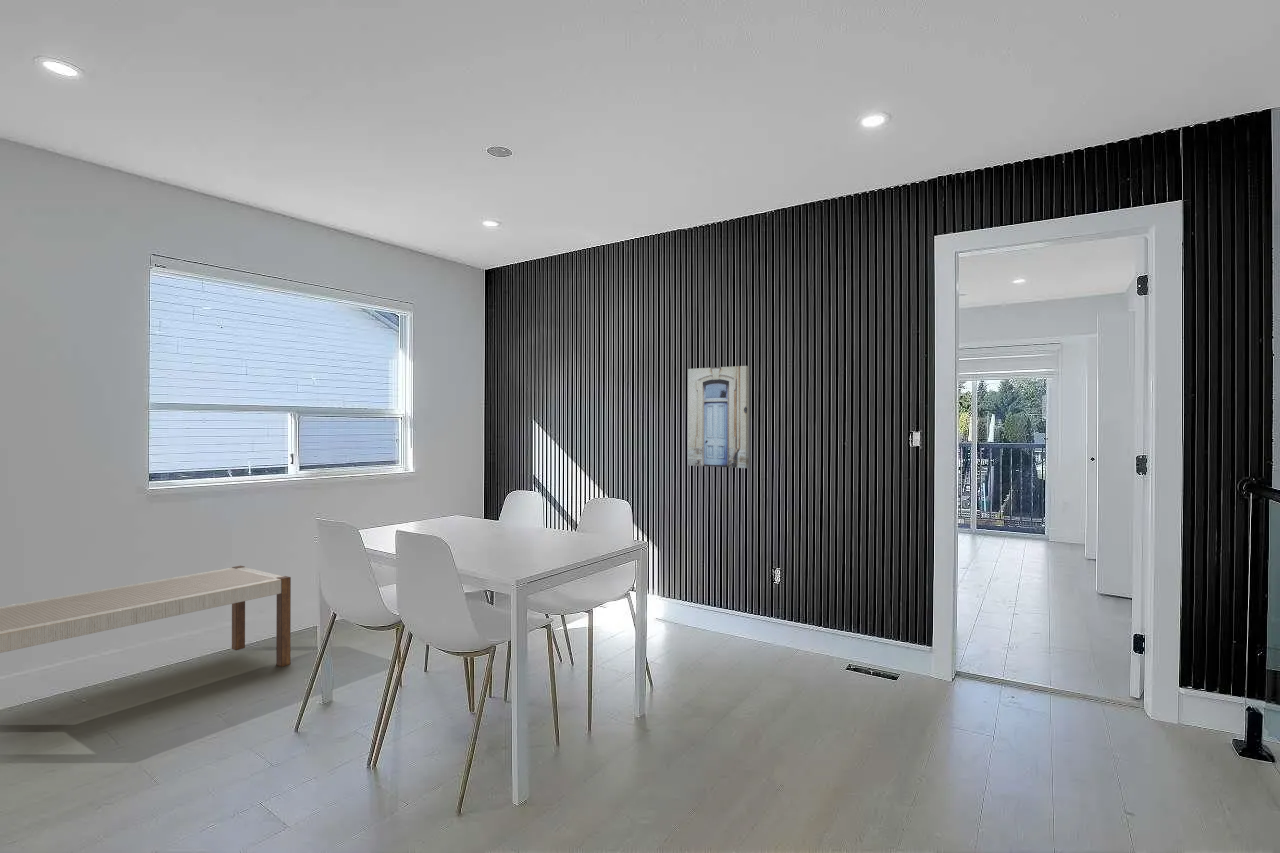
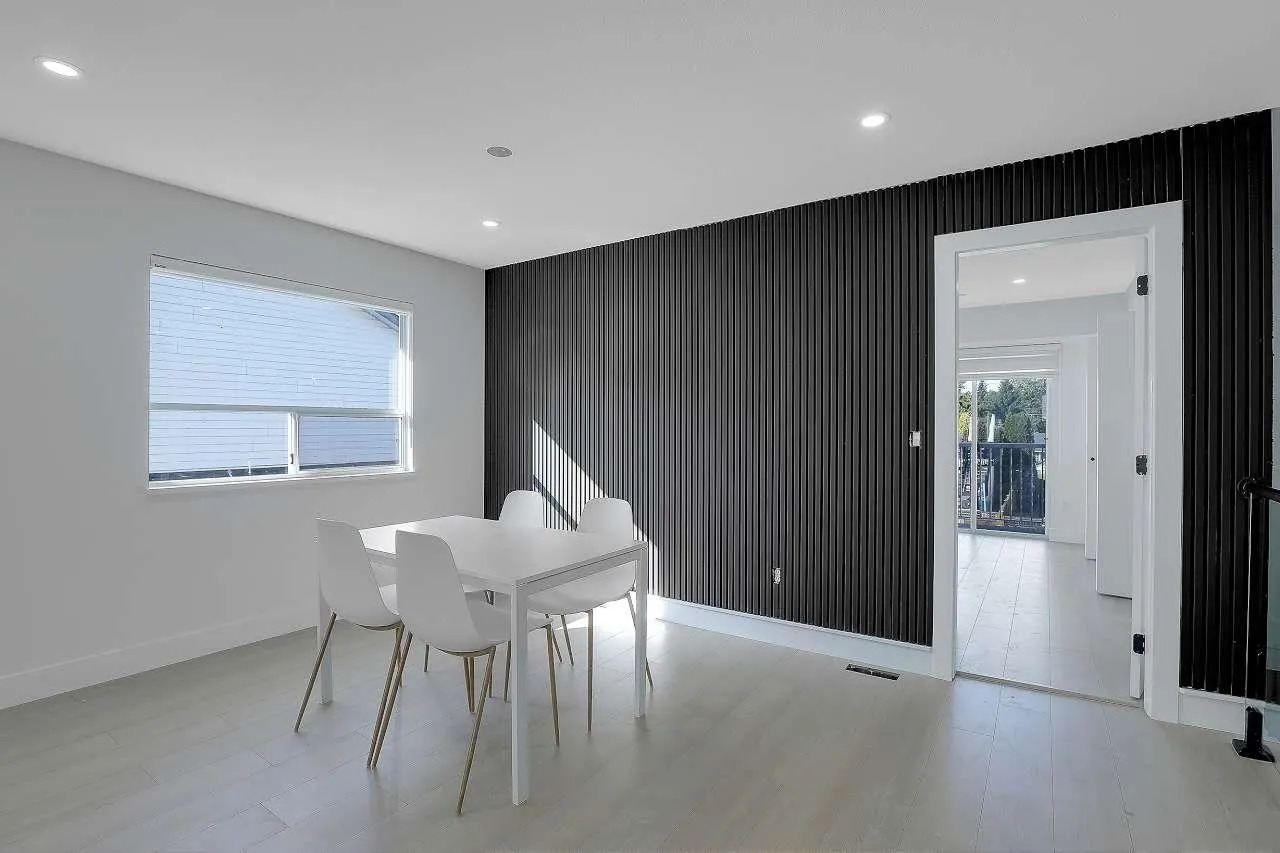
- bench (129, 625)
- wall art (717, 417)
